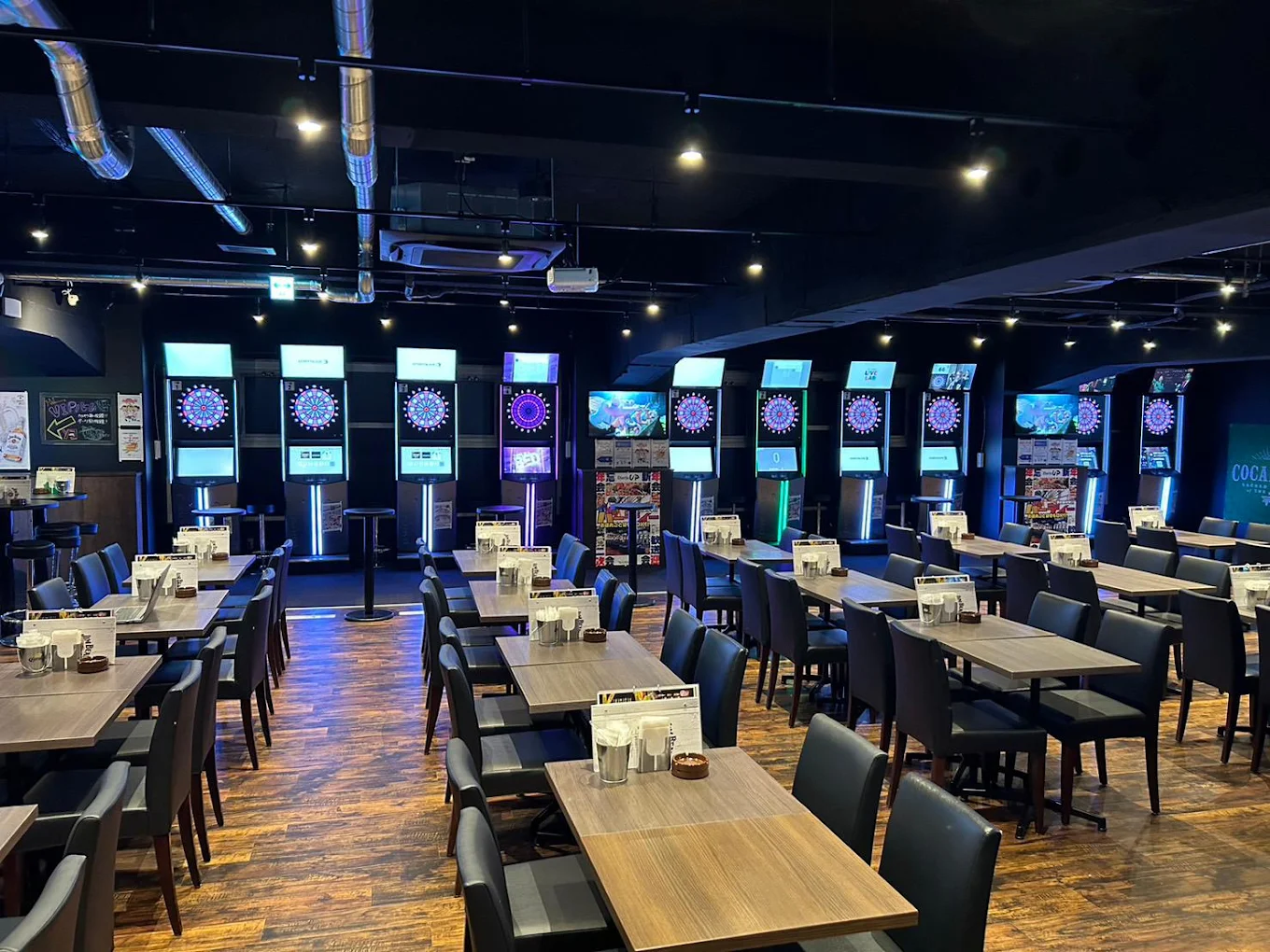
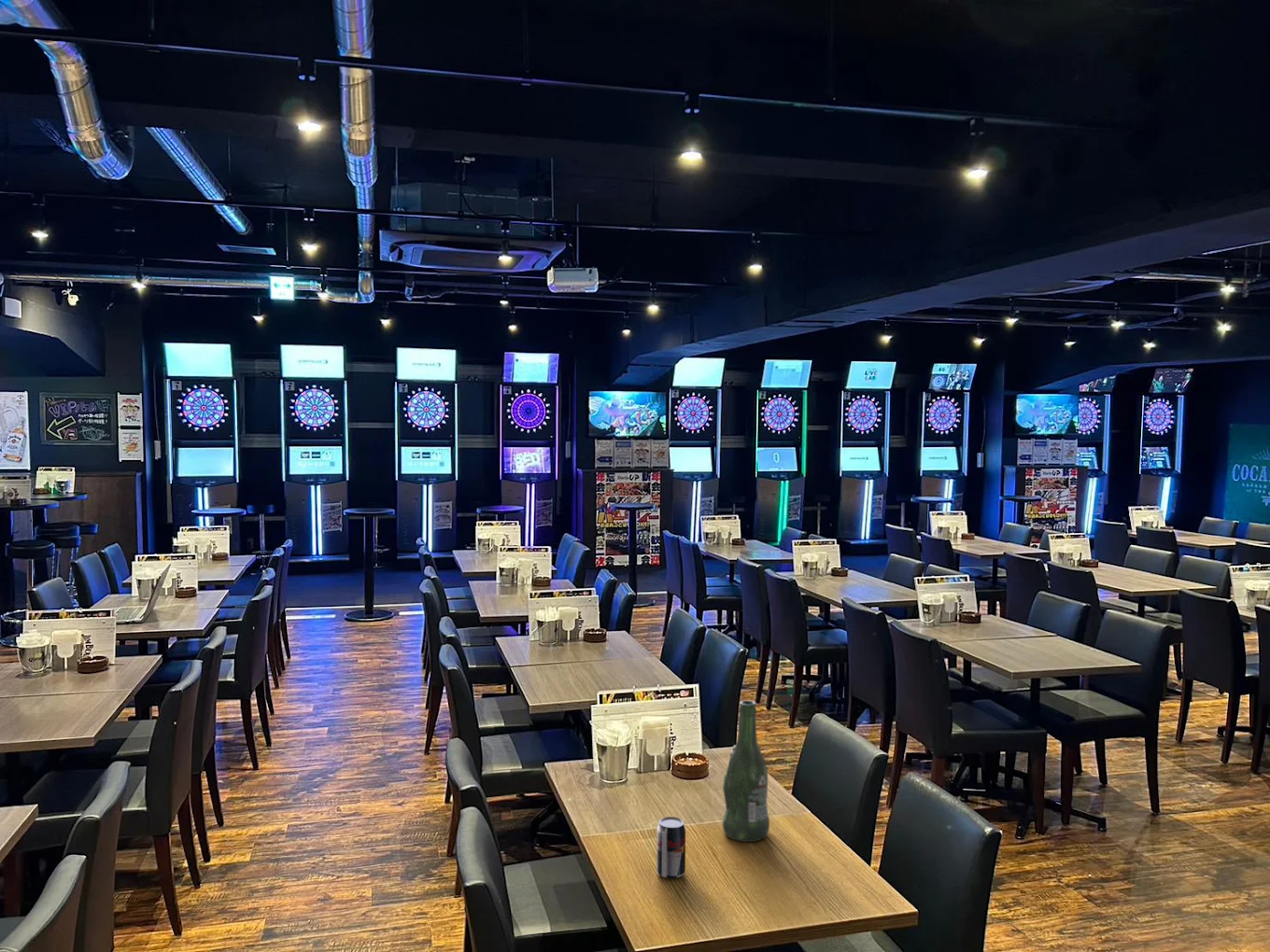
+ beverage can (670, 847)
+ beer bottle (746, 768)
